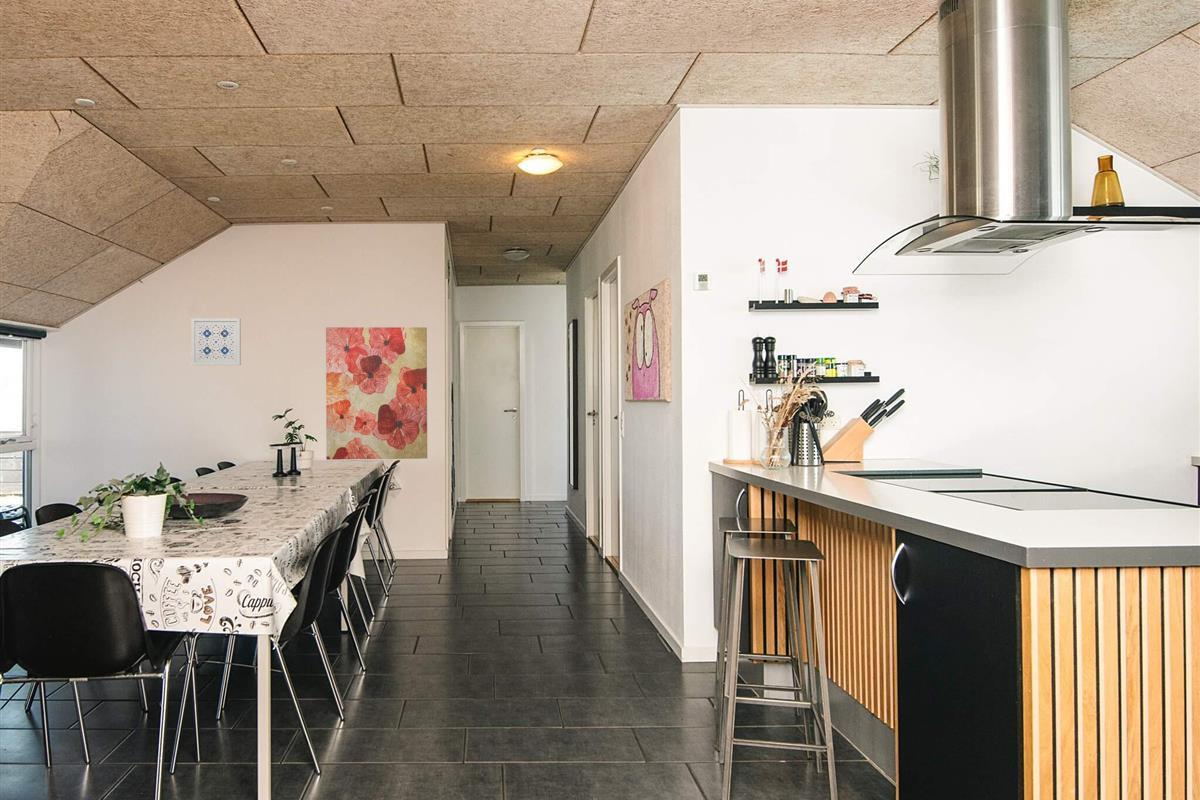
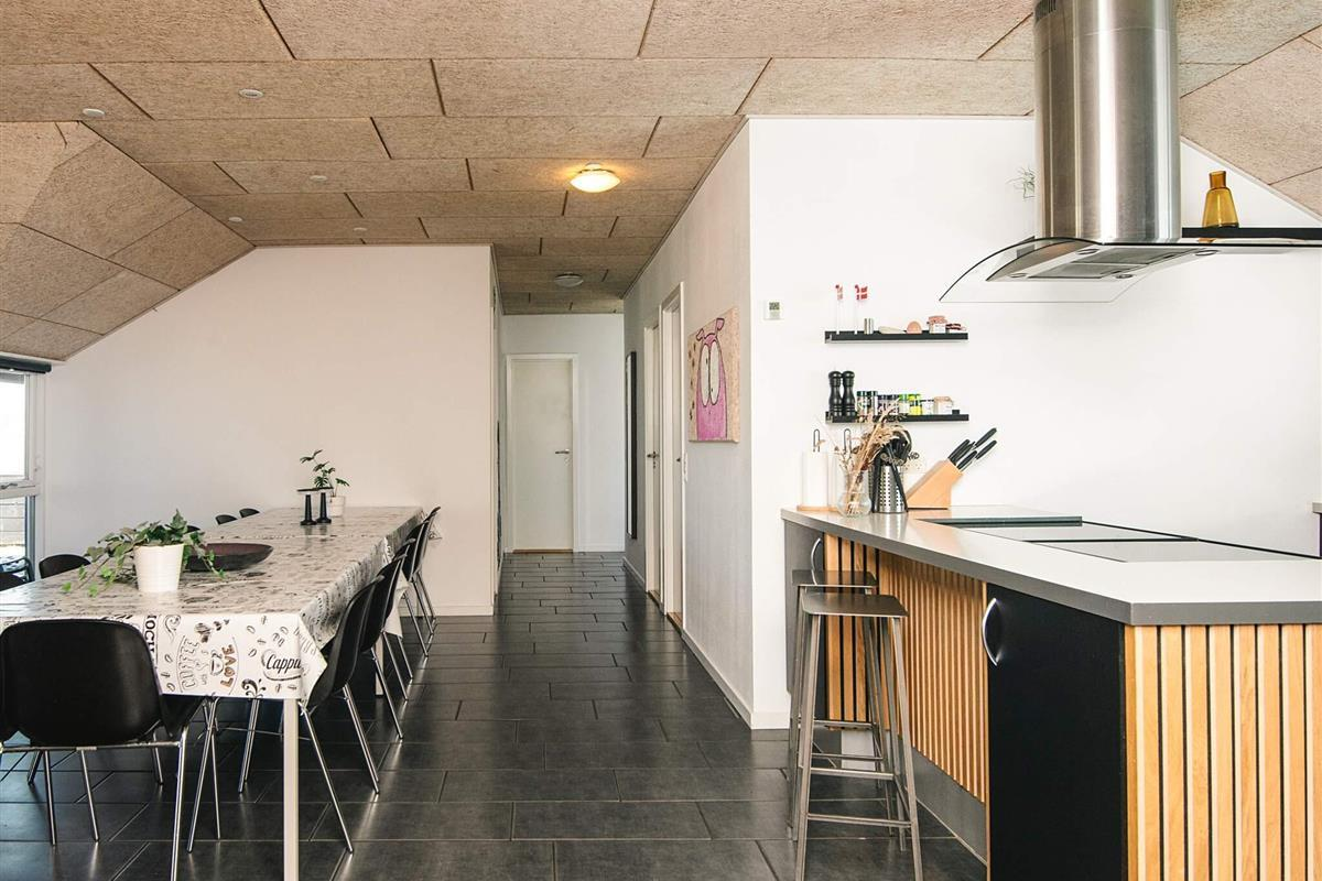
- wall art (376, 393)
- wall art (216, 341)
